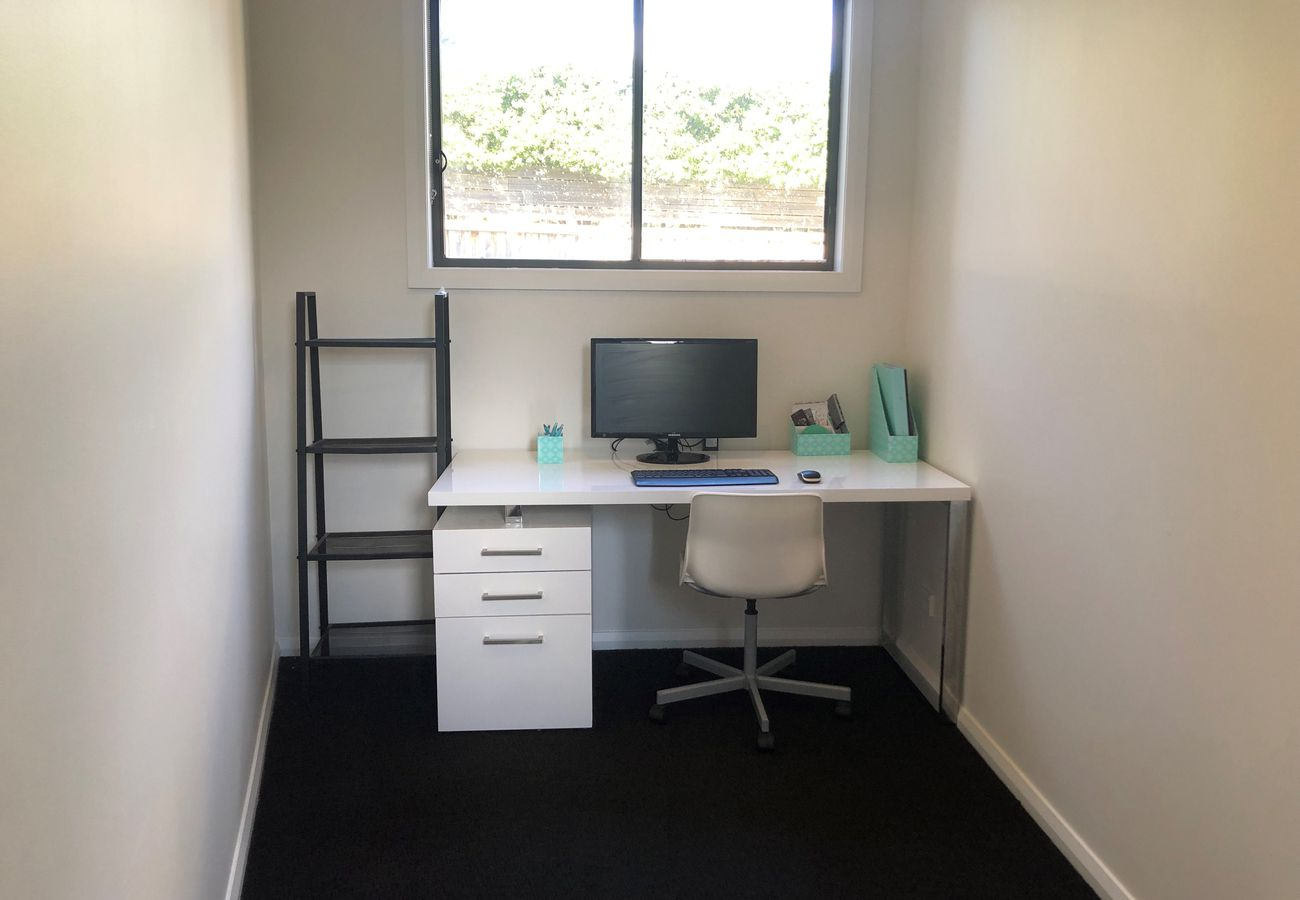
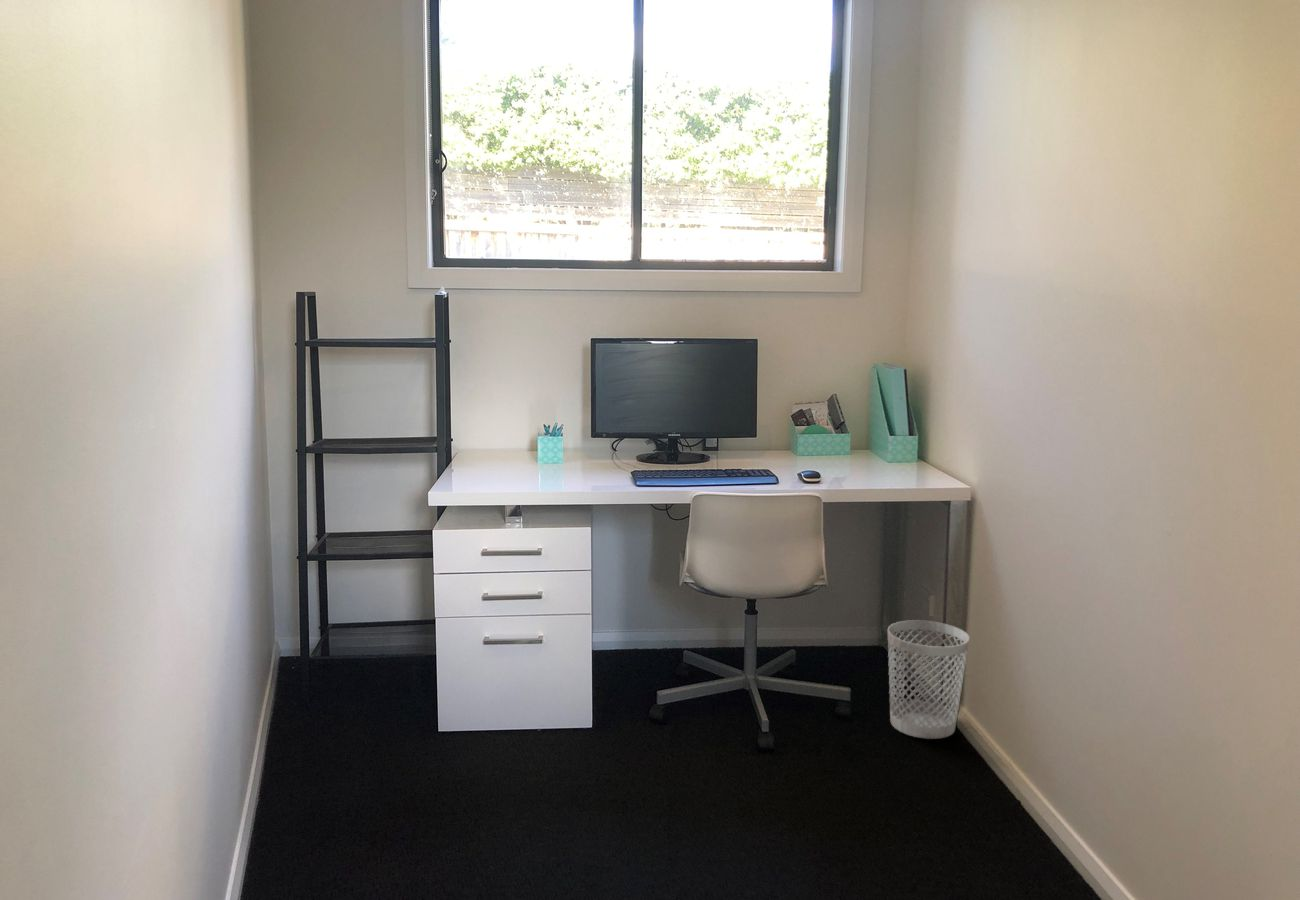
+ wastebasket (925, 679)
